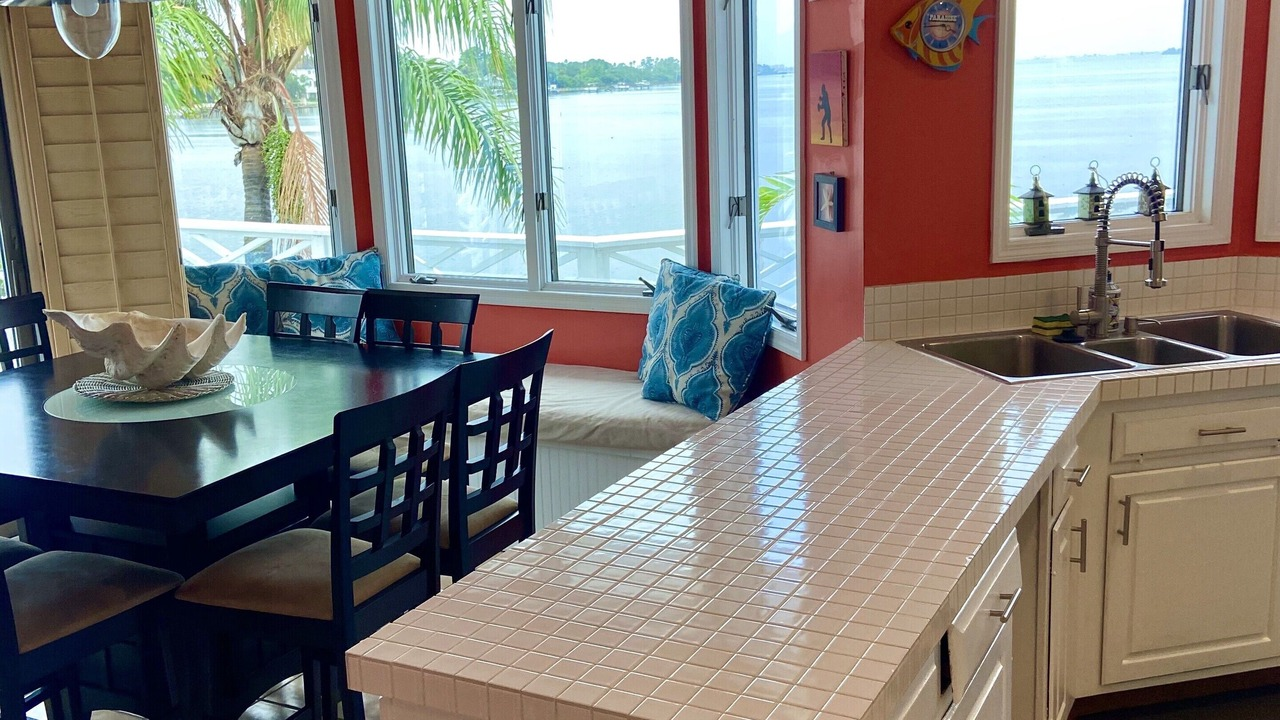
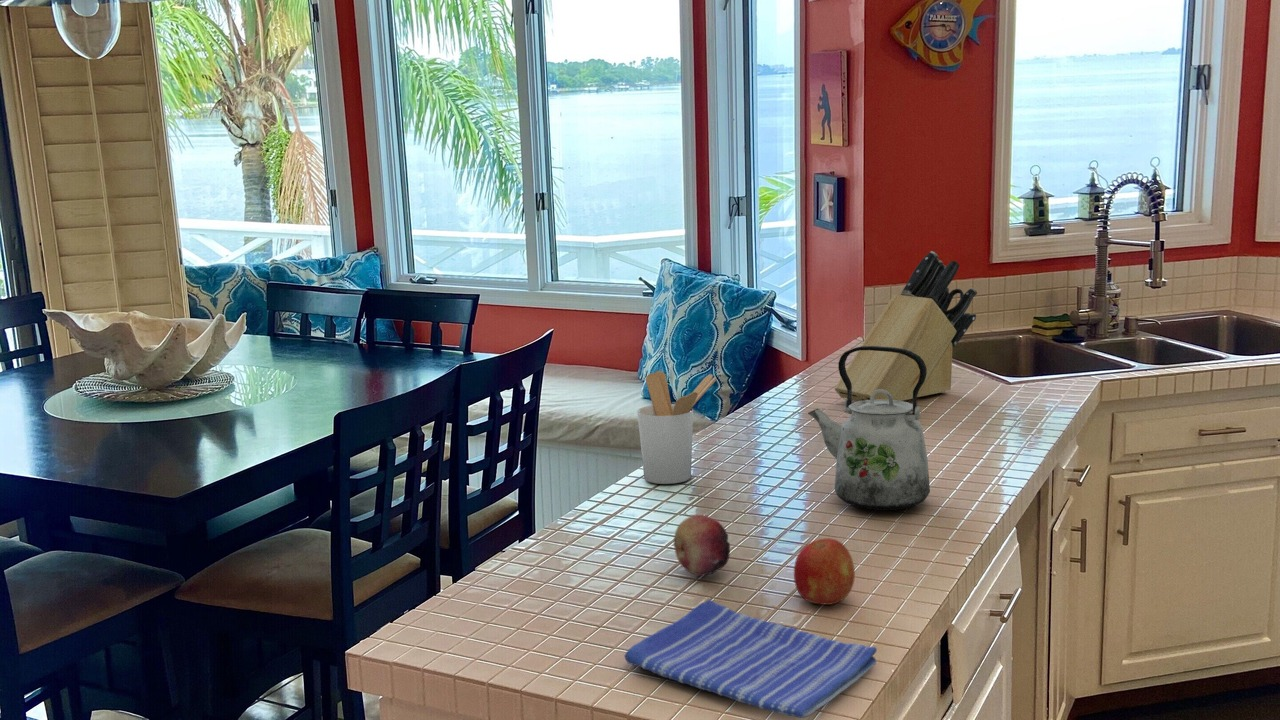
+ dish towel (749, 654)
+ knife block (908, 325)
+ kettle (865, 423)
+ fruit (701, 545)
+ fruit (824, 570)
+ utensil holder (679, 425)
